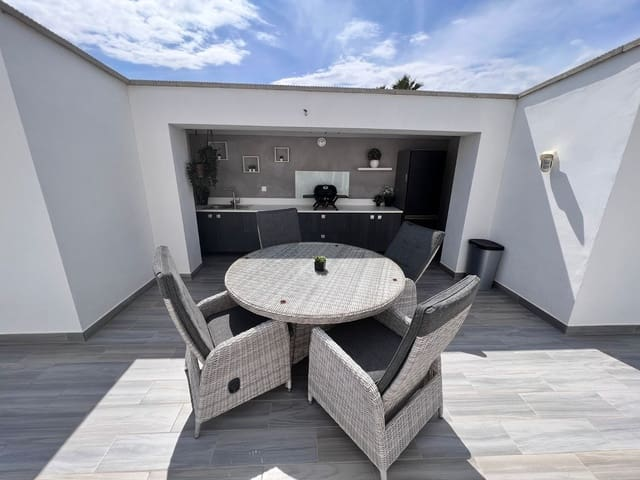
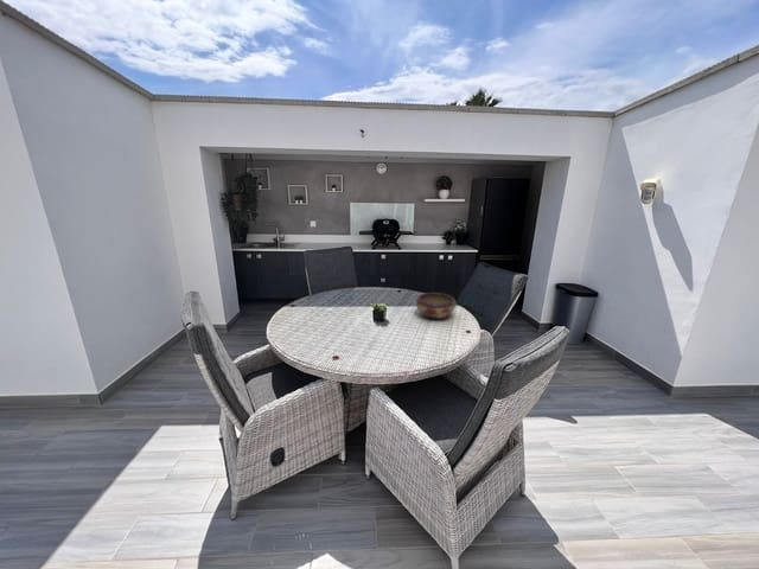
+ decorative bowl (435, 306)
